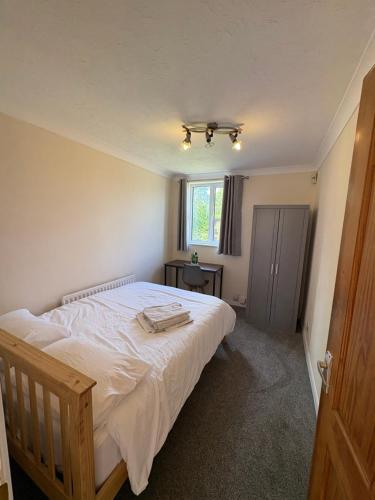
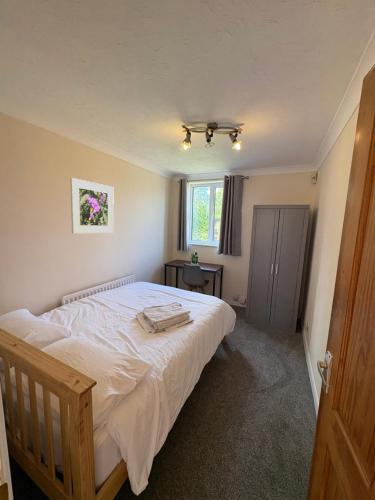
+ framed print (94, 208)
